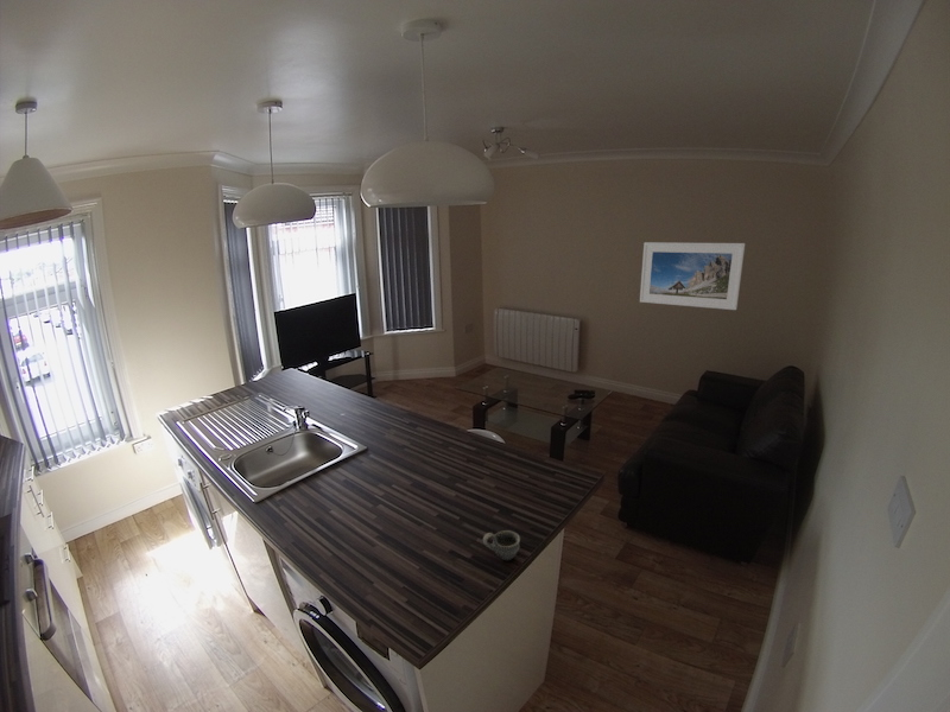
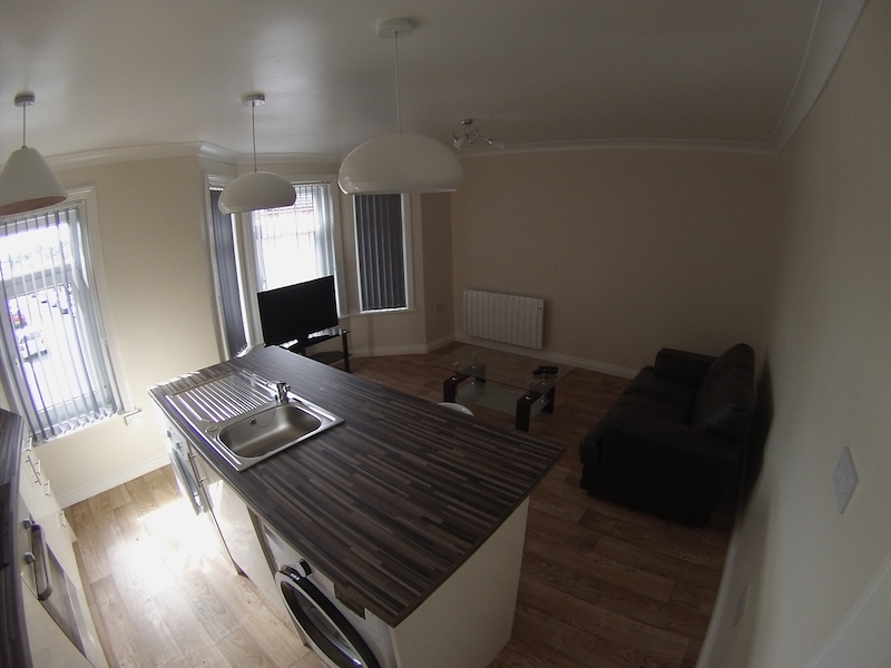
- cup (502, 543)
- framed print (688, 274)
